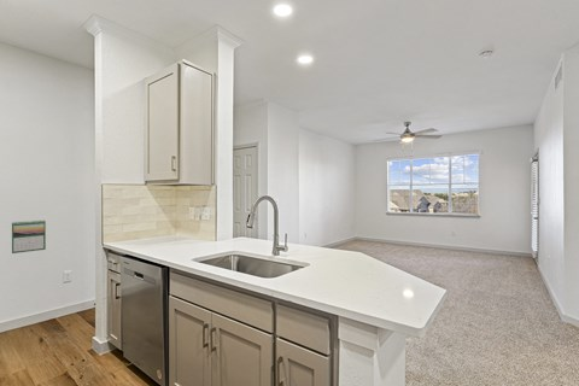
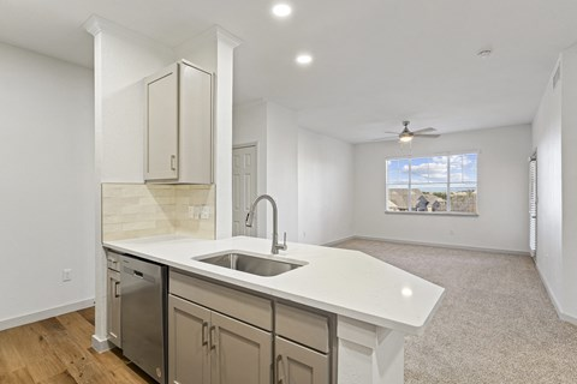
- calendar (29, 235)
